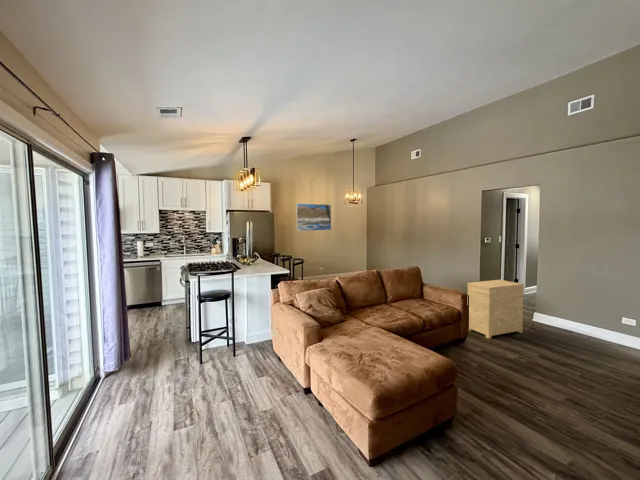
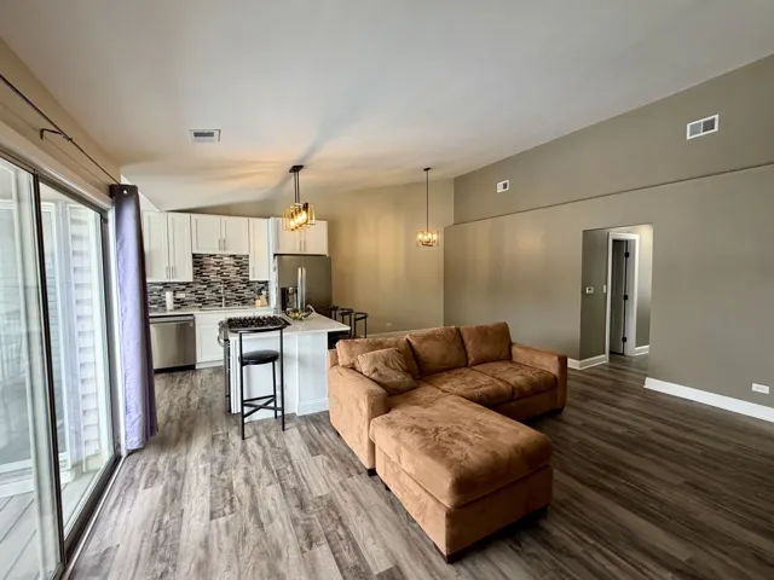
- side table (492, 306)
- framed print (314, 217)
